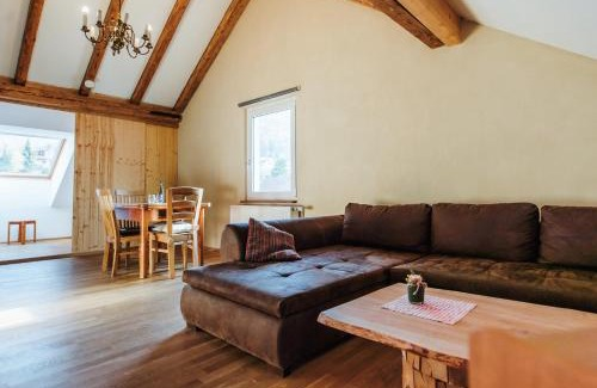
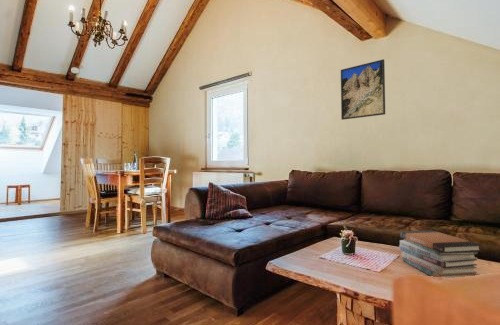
+ book stack (436, 253)
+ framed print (361, 91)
